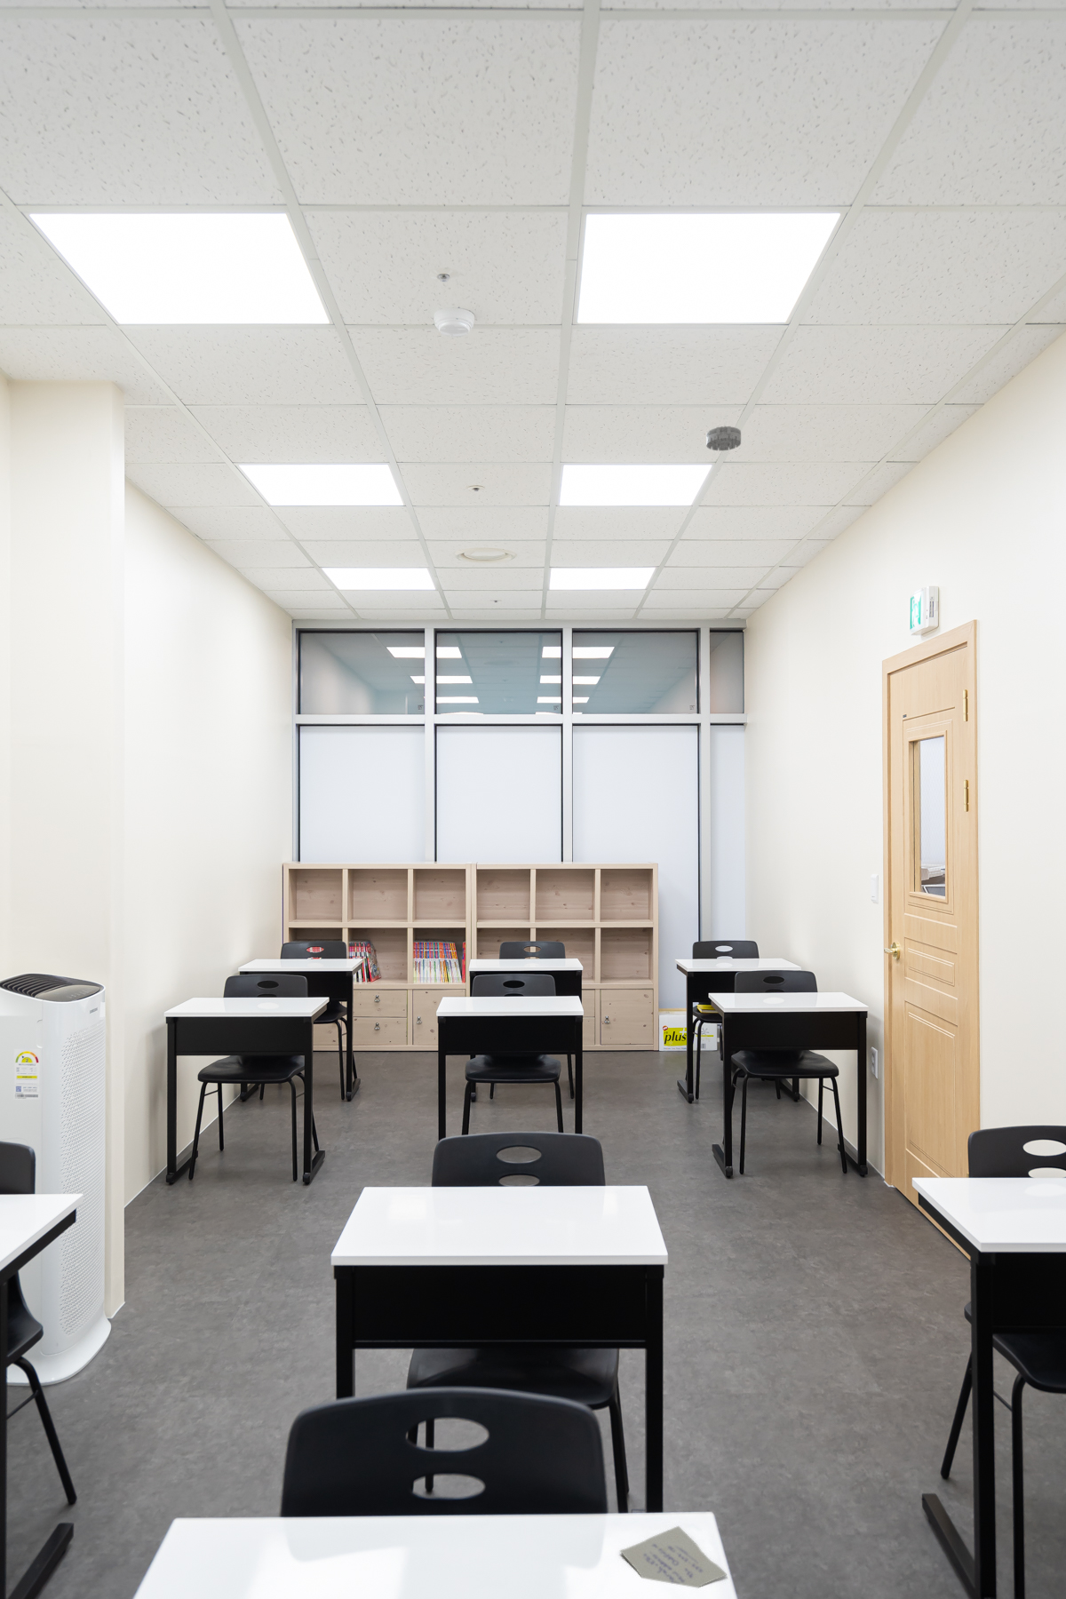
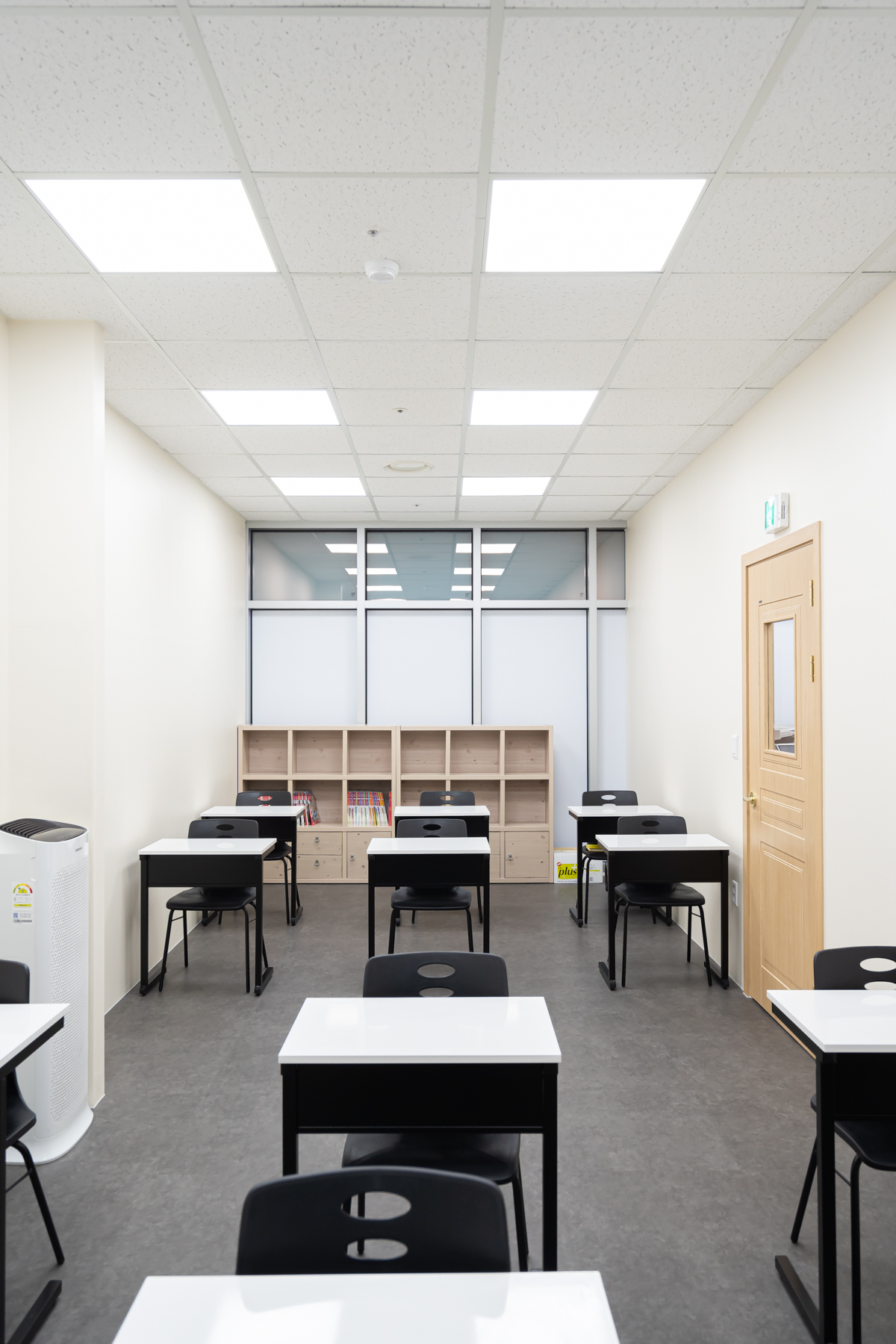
- smoke detector (723, 437)
- sticky note (671, 1562)
